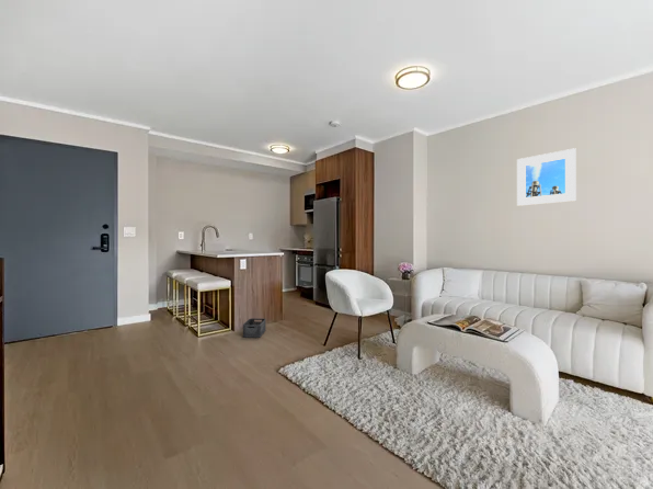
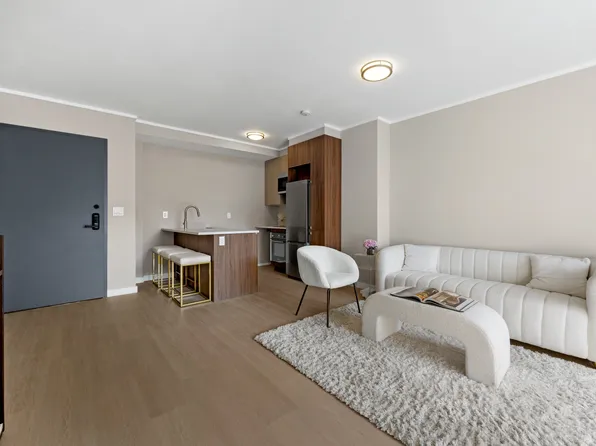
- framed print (545, 179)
- storage bin (254, 327)
